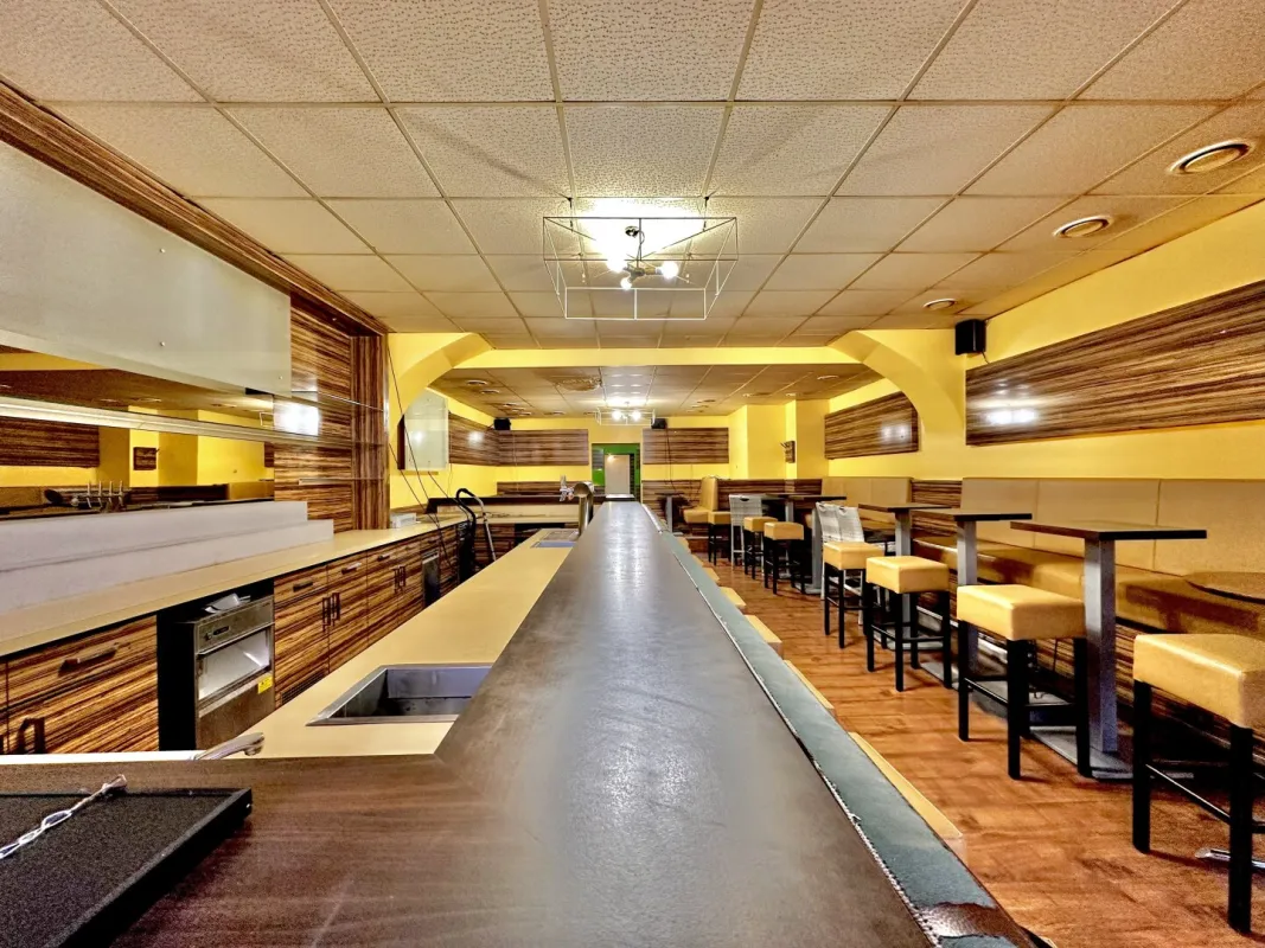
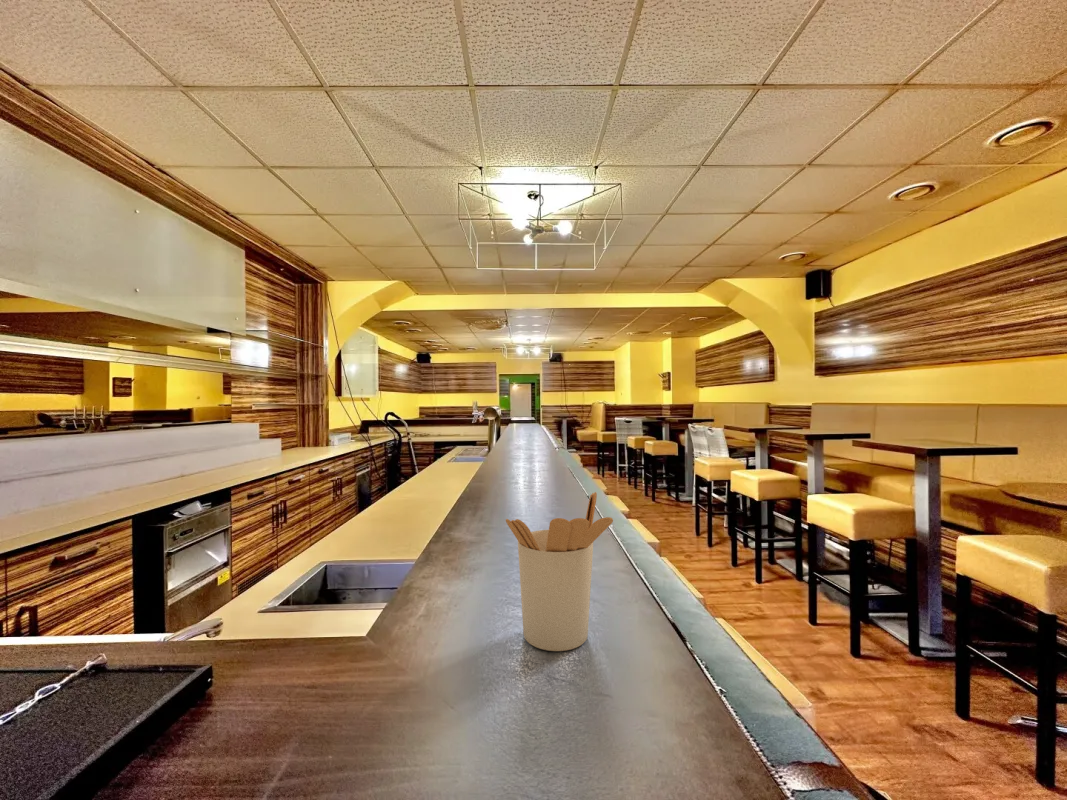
+ utensil holder (563, 571)
